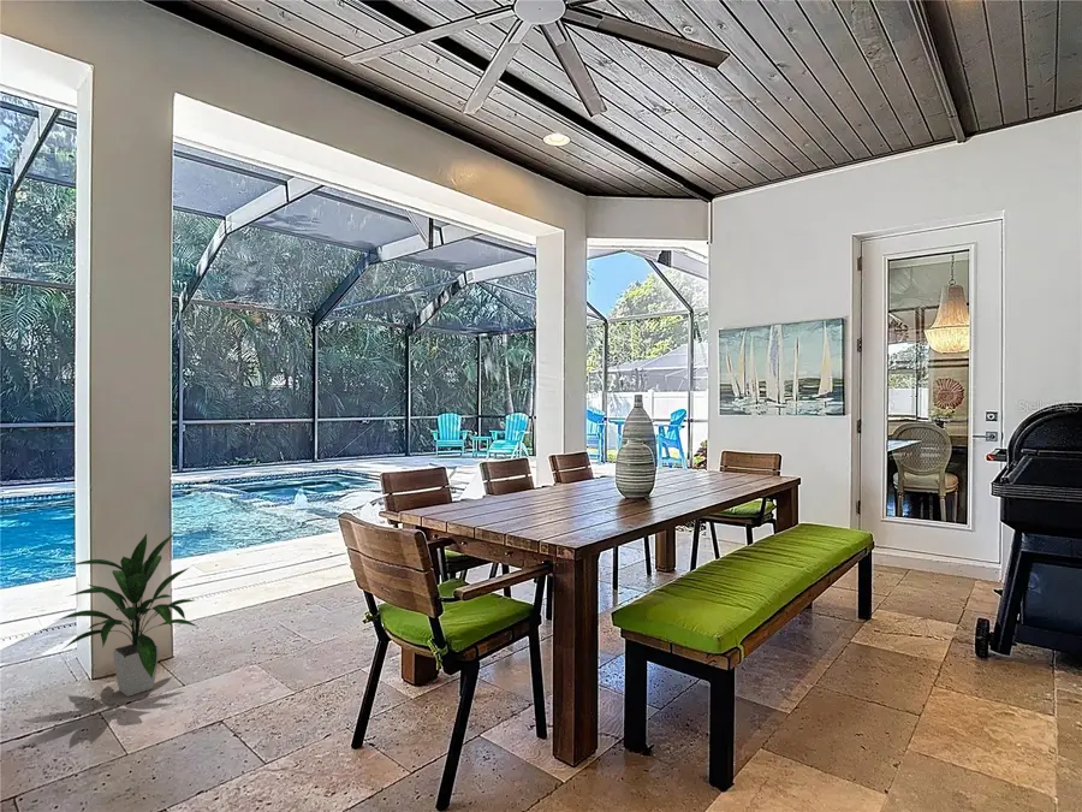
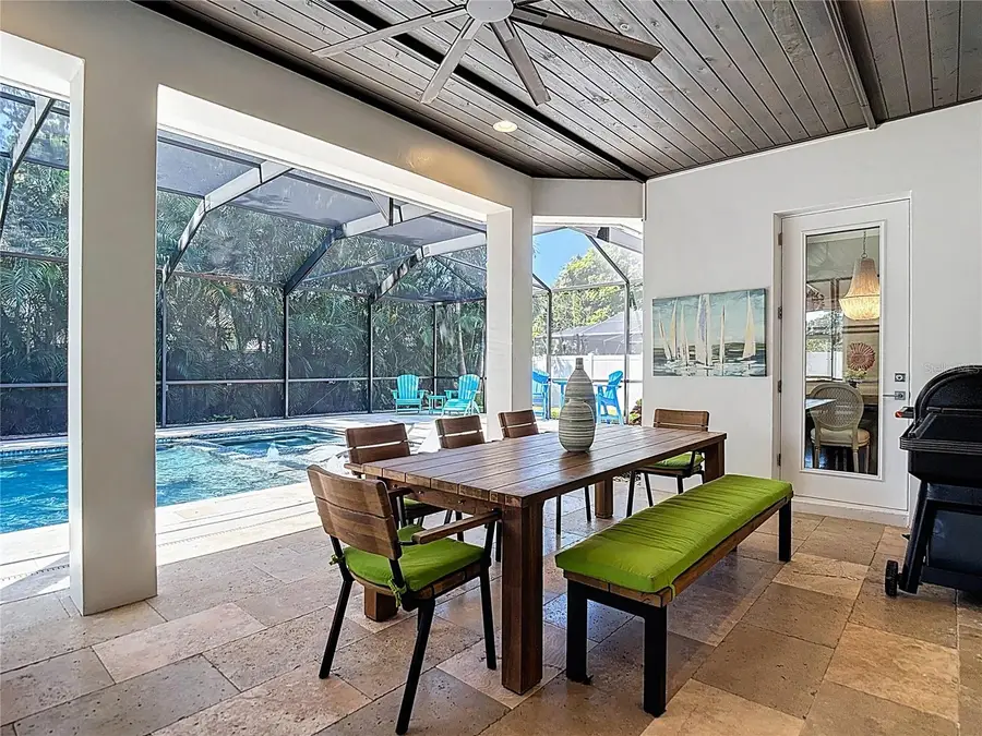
- indoor plant (133, 614)
